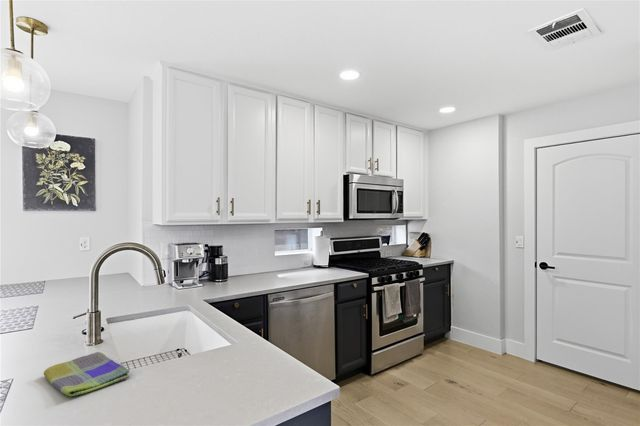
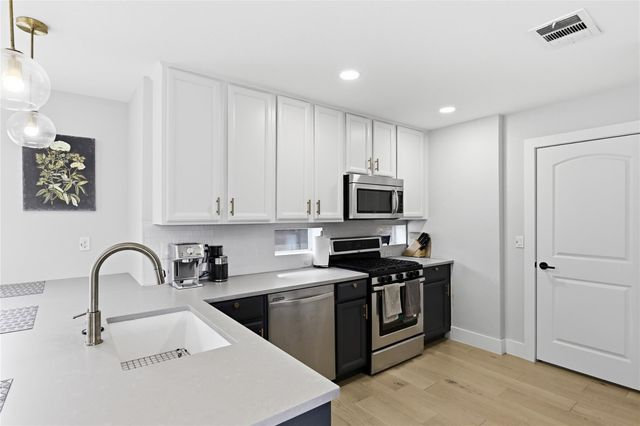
- dish towel (86, 372)
